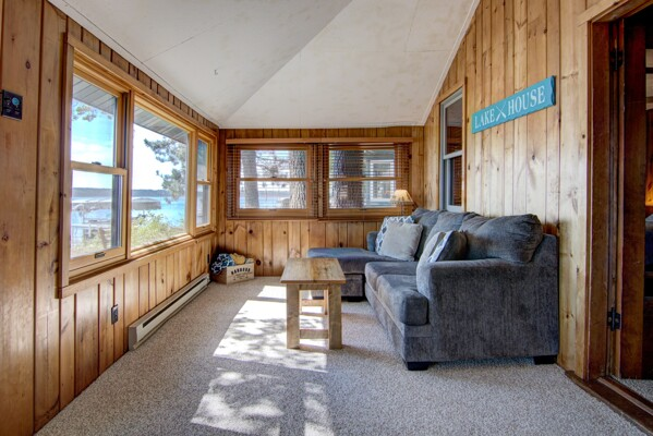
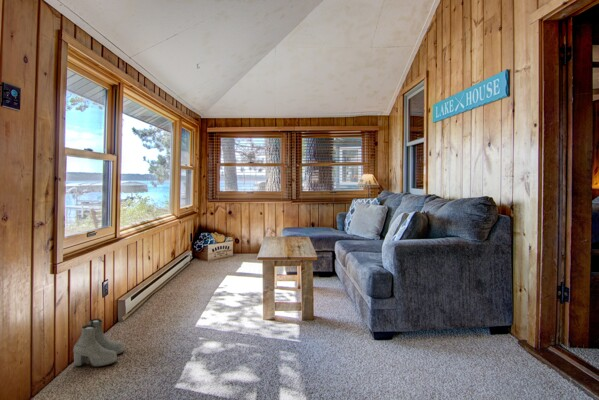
+ boots (99, 340)
